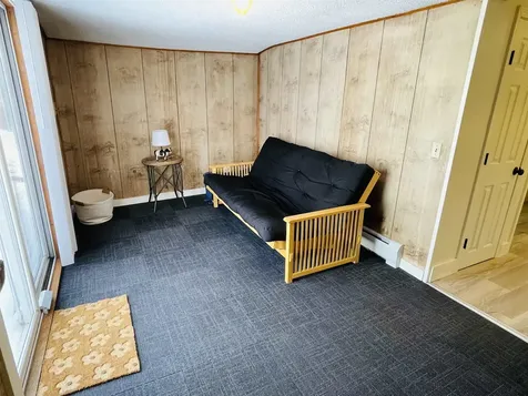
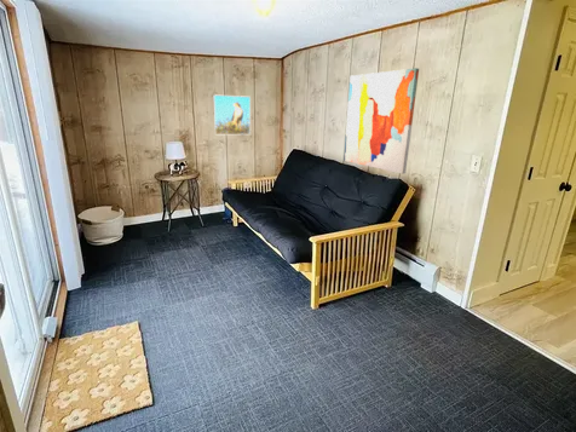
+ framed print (232, 115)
+ wall art (375, 121)
